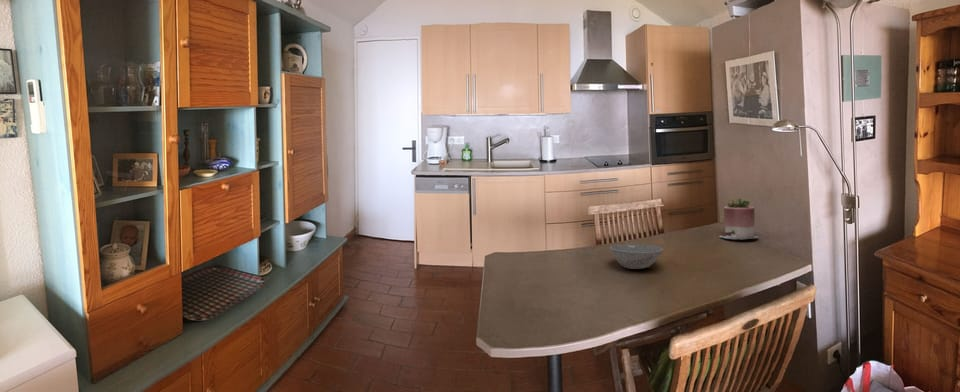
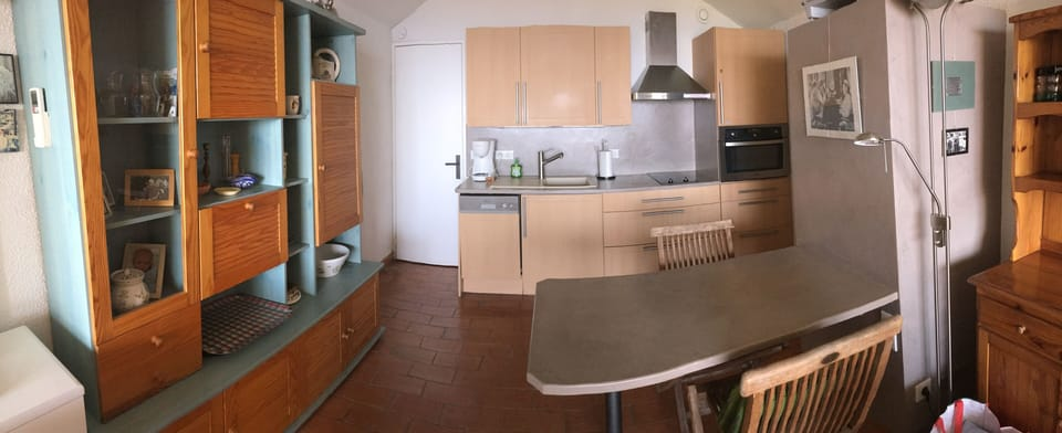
- bowl (636, 257)
- succulent planter (738, 217)
